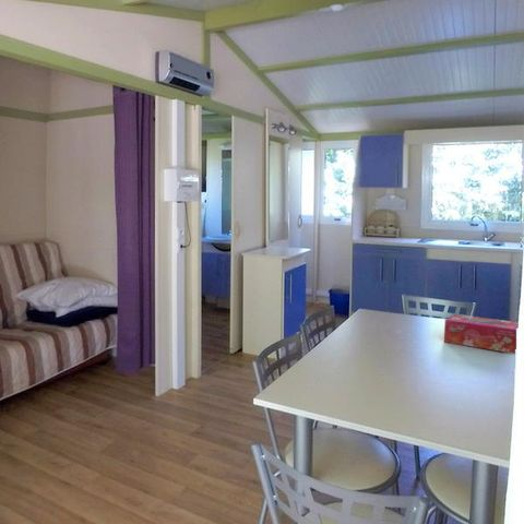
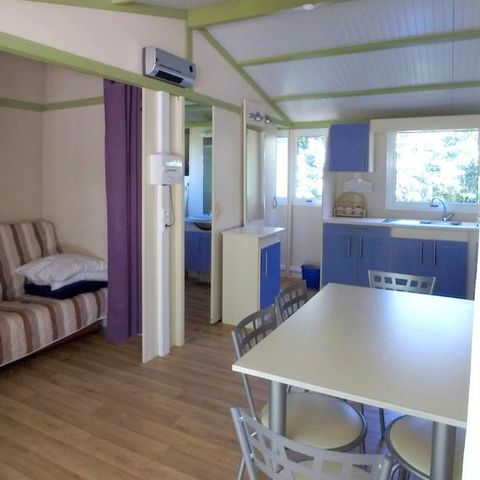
- tissue box (484, 332)
